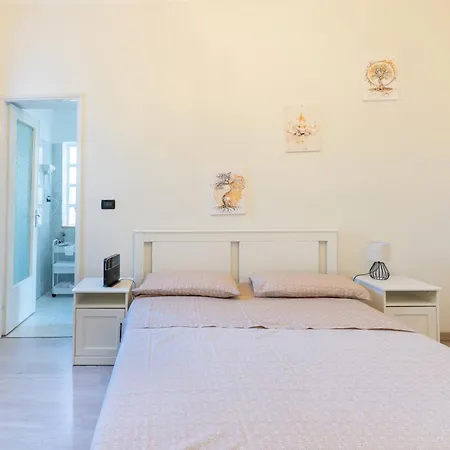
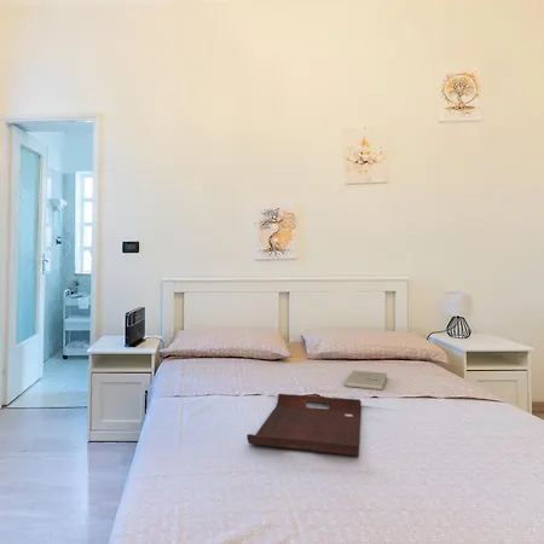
+ serving tray (311, 421)
+ book (366, 378)
